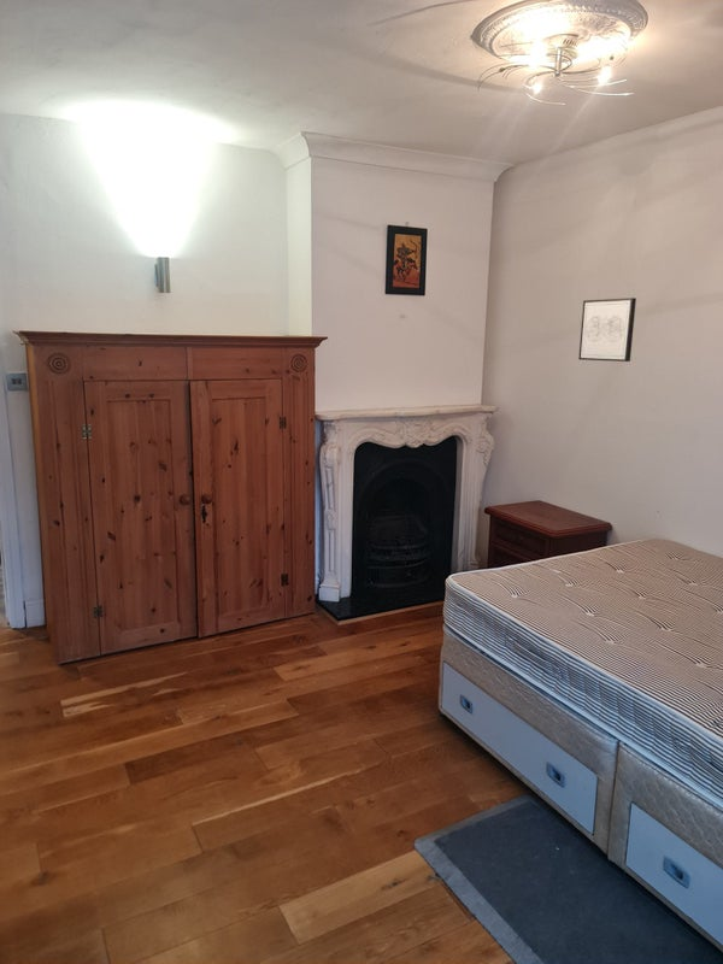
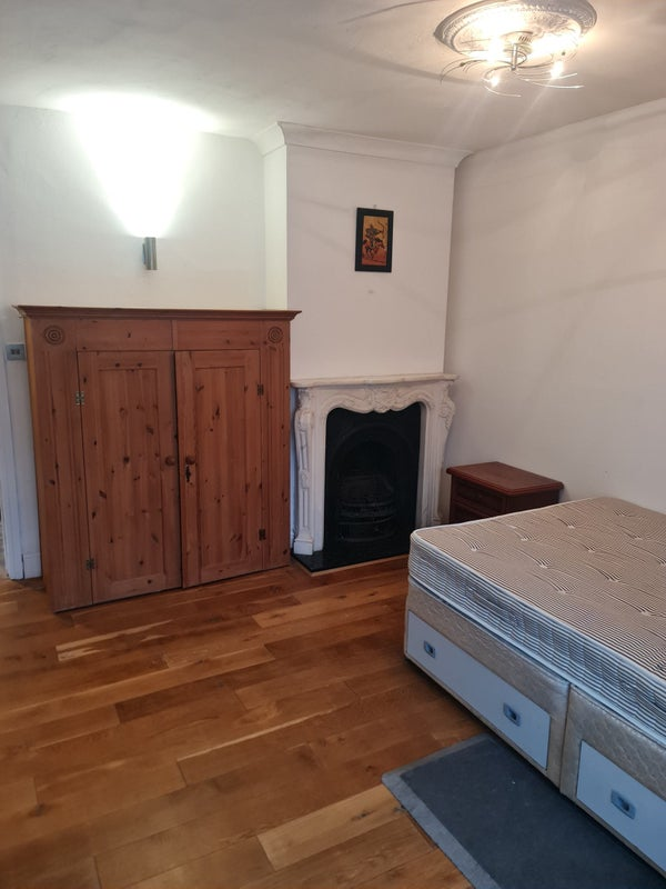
- wall art (606, 330)
